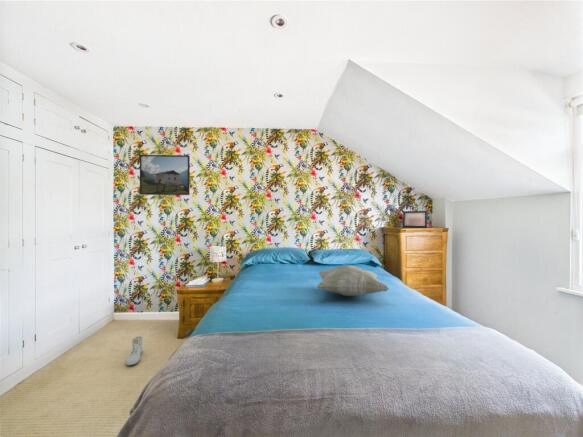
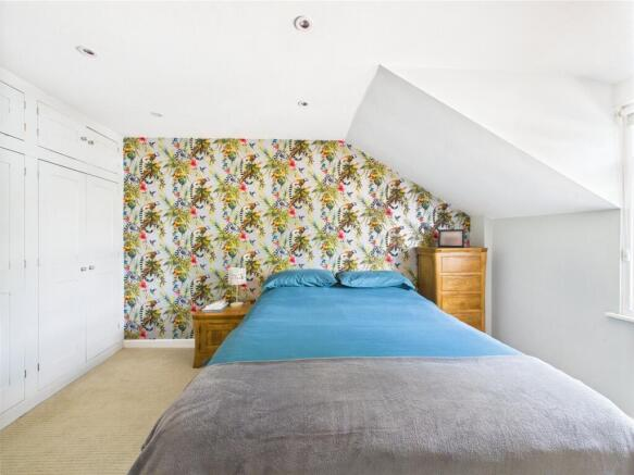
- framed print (164, 175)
- sneaker (134, 348)
- decorative pillow (349, 280)
